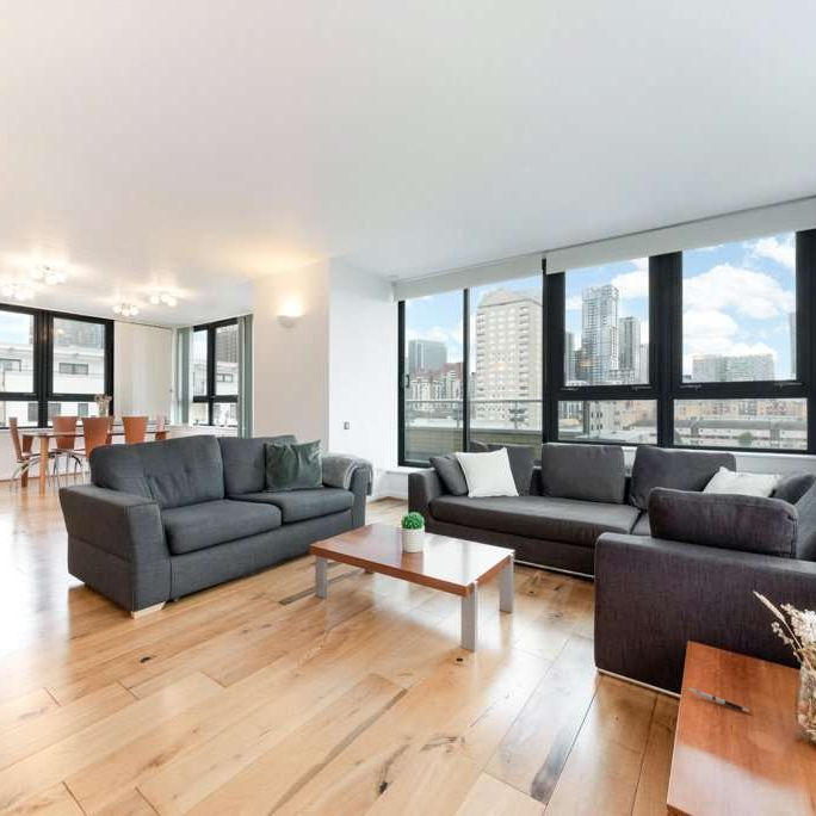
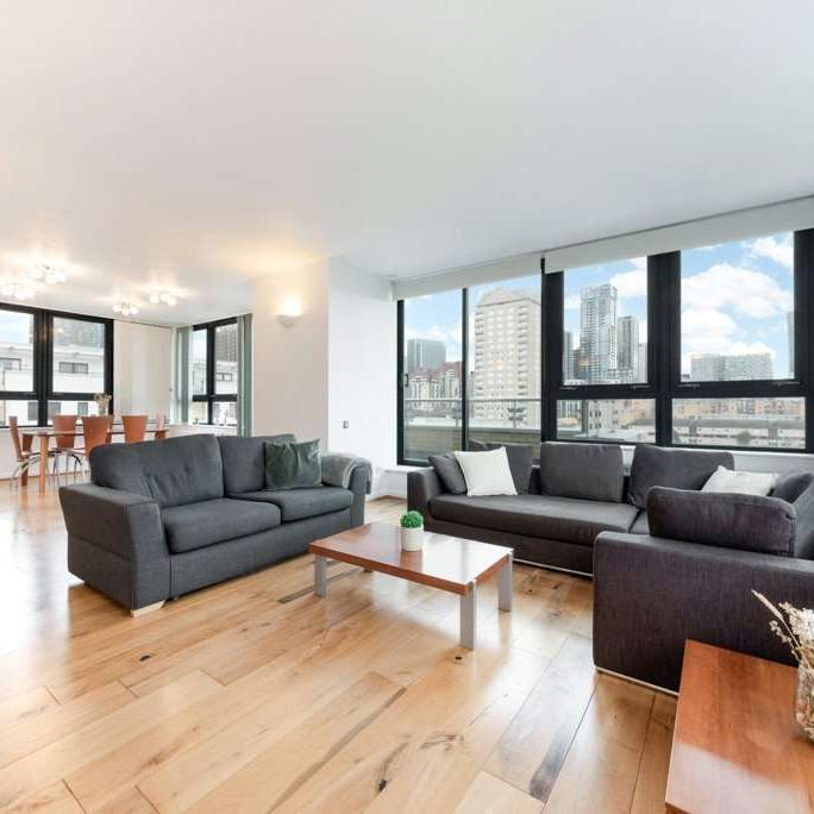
- pen (718, 699)
